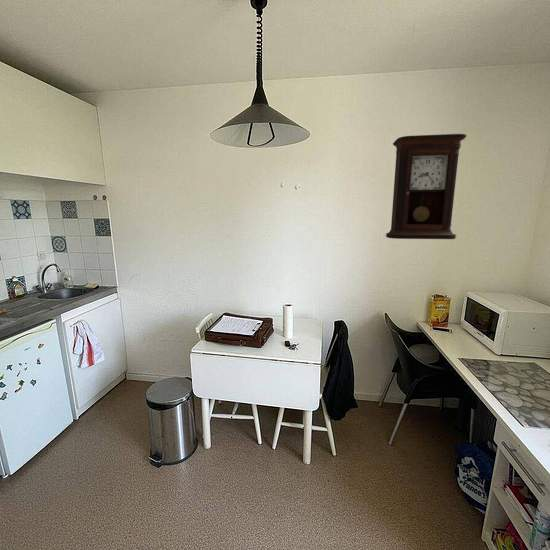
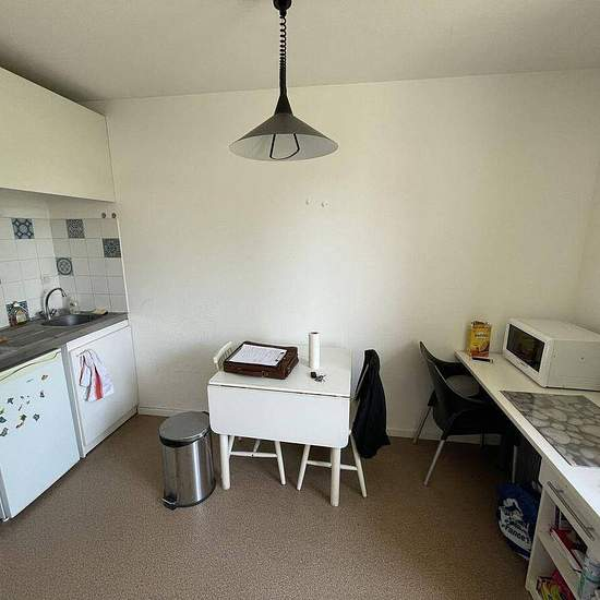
- pendulum clock (424, 189)
